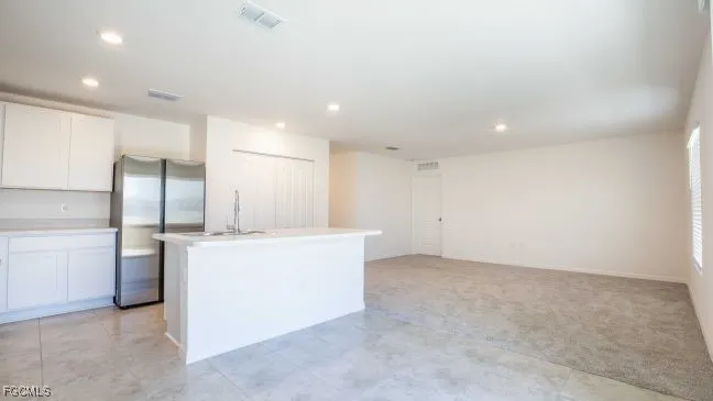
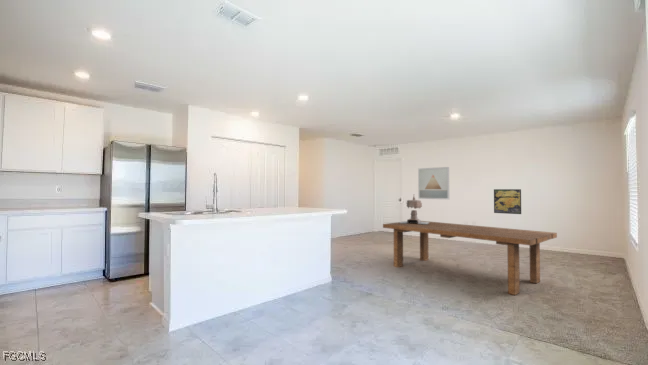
+ wall art (433, 183)
+ baptismal font (414, 208)
+ dining table (464, 237)
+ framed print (507, 201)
